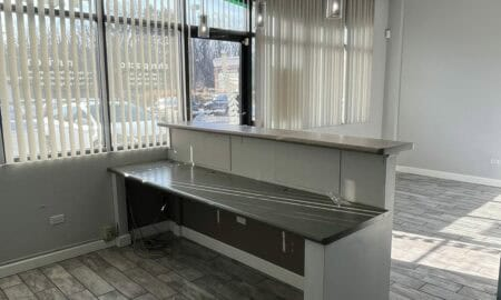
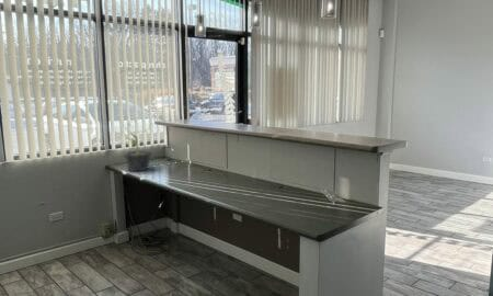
+ potted plant (137, 143)
